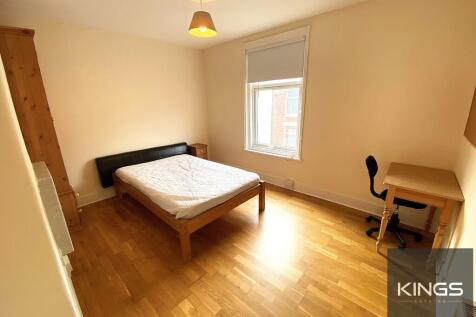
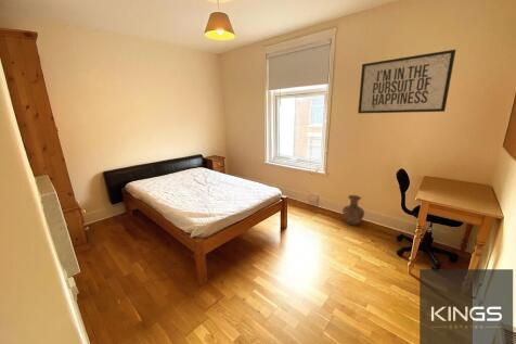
+ mirror (400, 86)
+ vase (353, 209)
